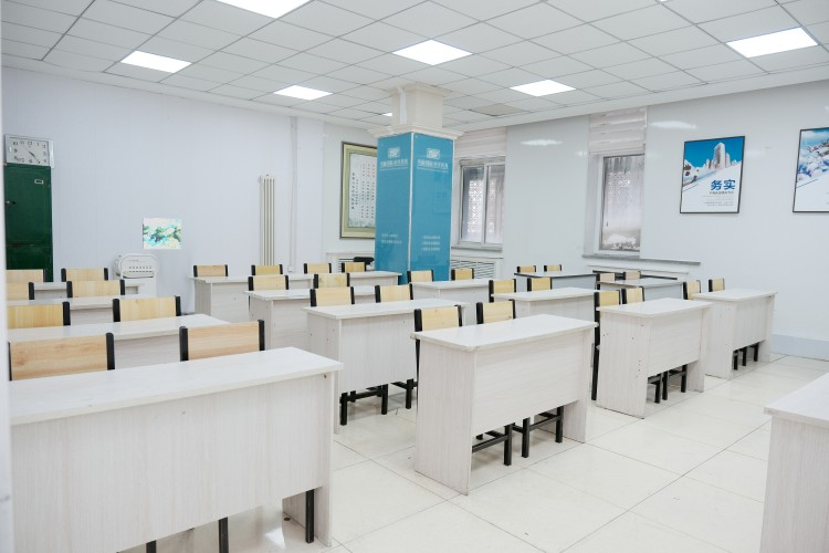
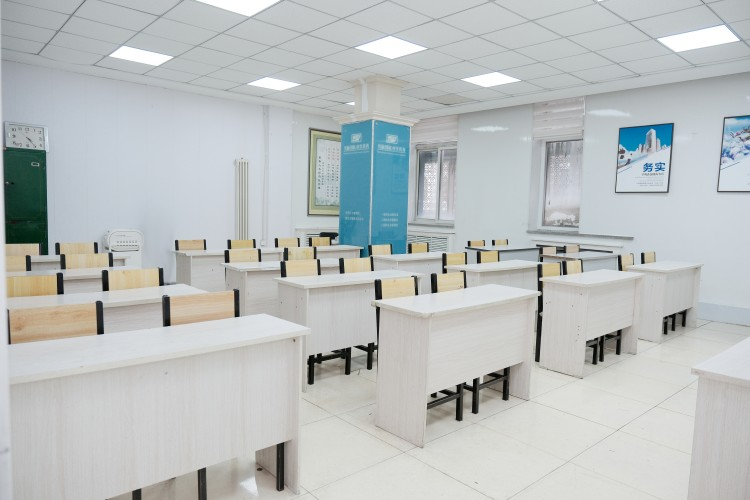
- wall art (161, 233)
